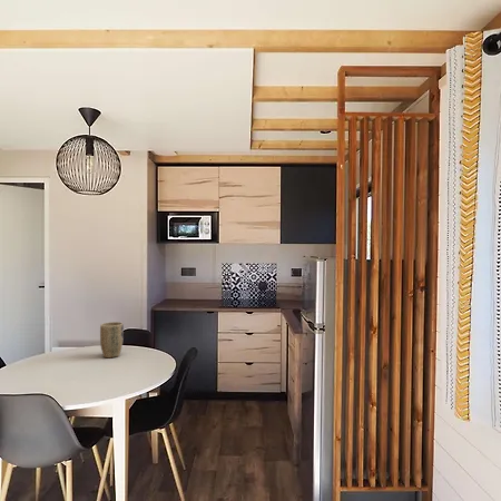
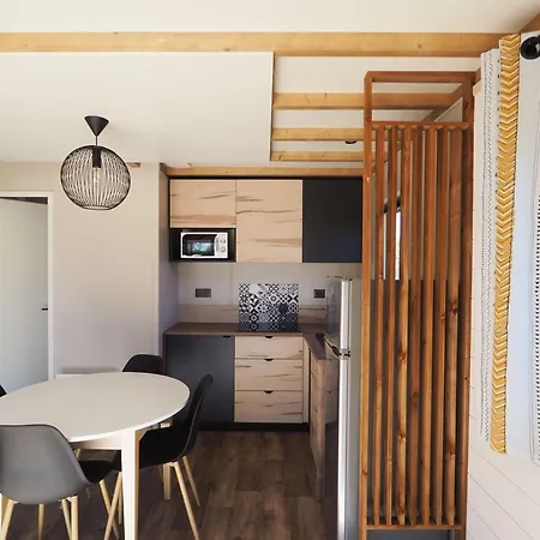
- plant pot (111, 340)
